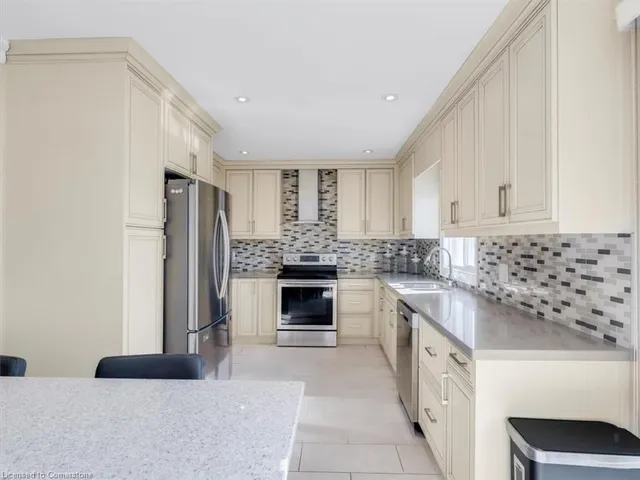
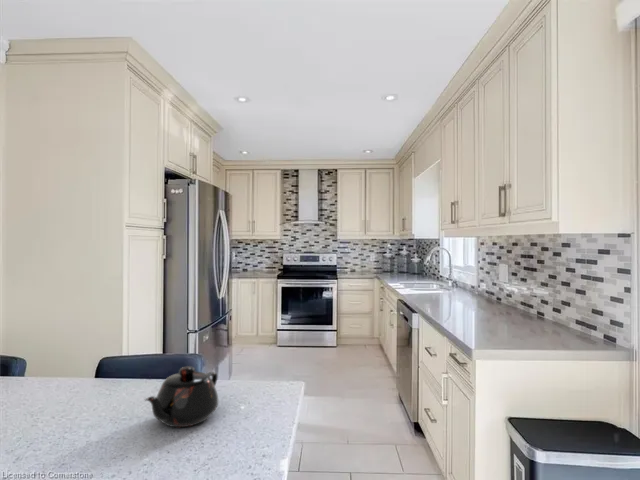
+ teapot (184, 393)
